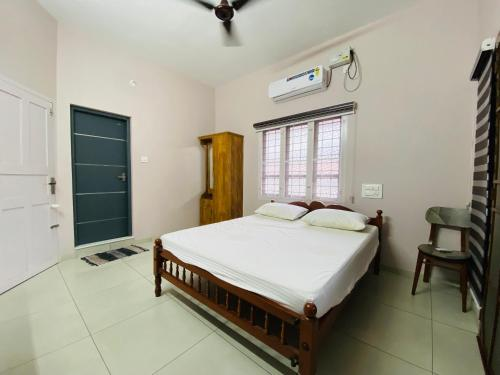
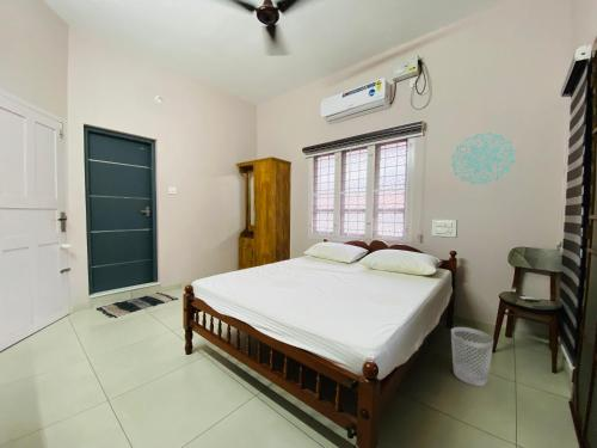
+ wall decoration (481, 159)
+ wastebasket (470, 355)
